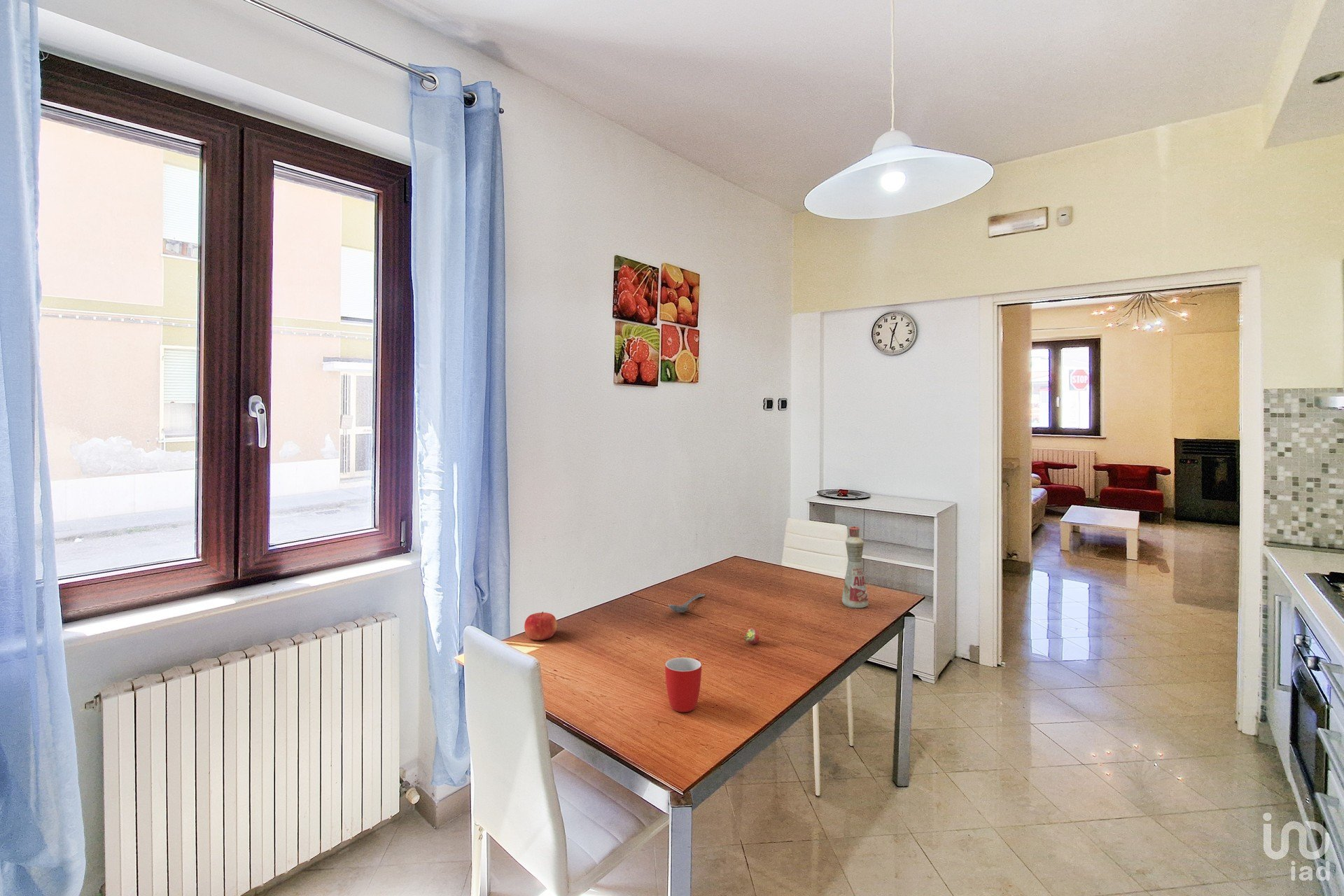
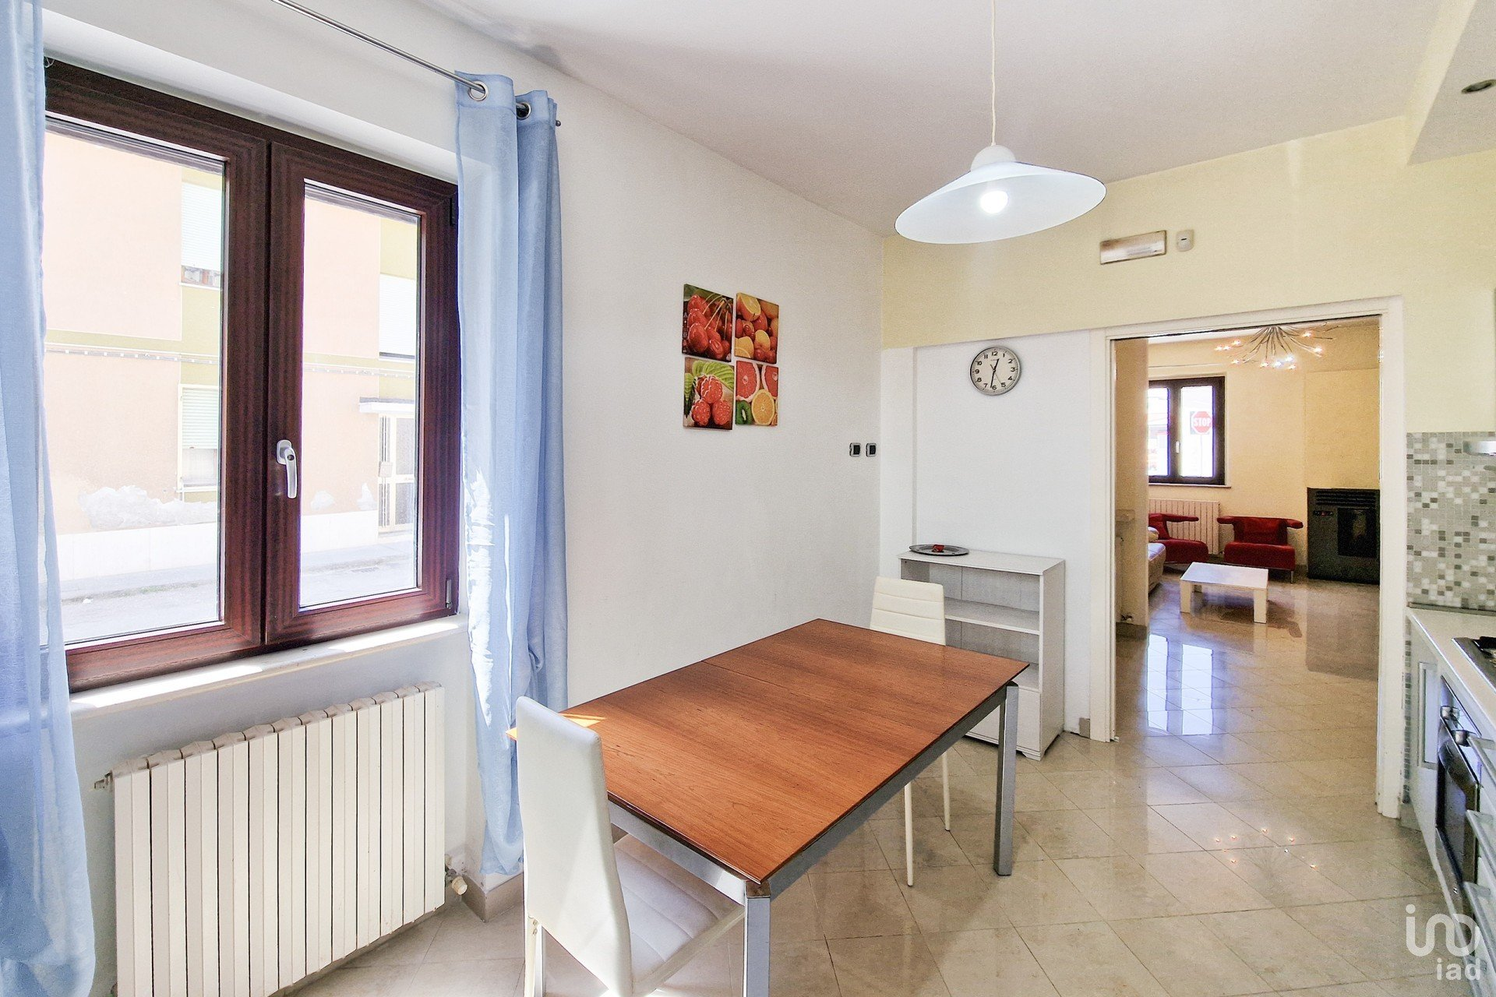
- mug (687, 682)
- fruit (540, 624)
- fruit (752, 634)
- bottle (855, 566)
- stirrer (690, 600)
